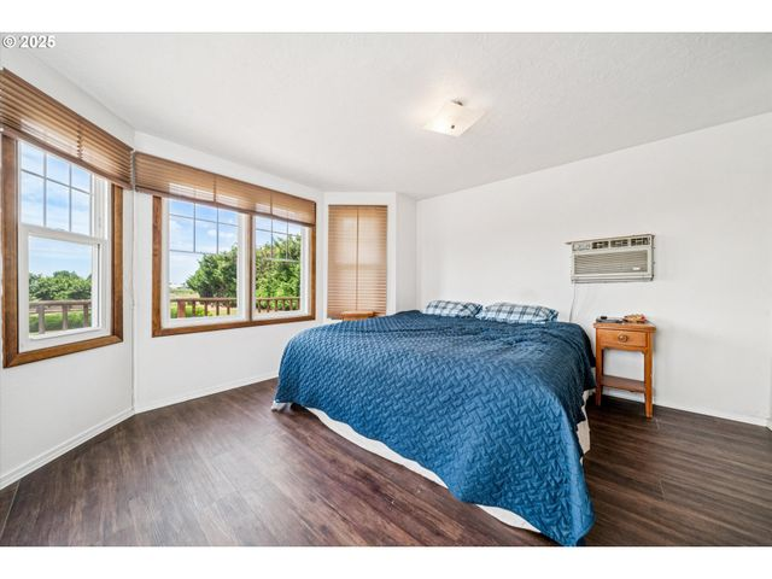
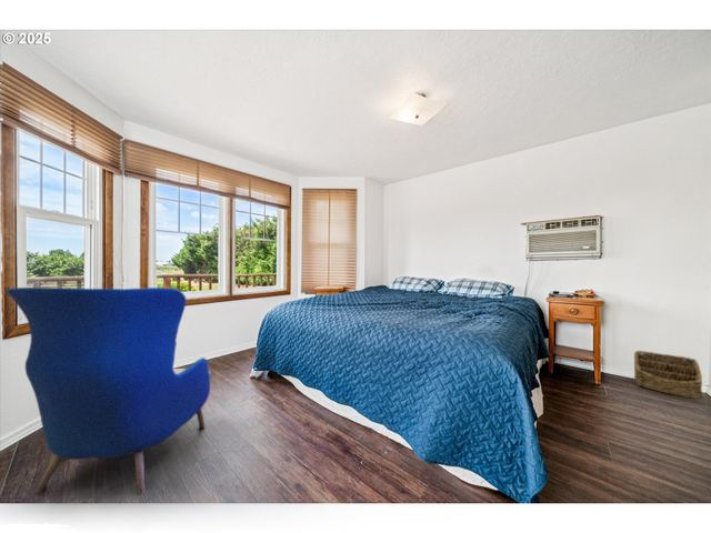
+ basket (665, 372)
+ armchair (131, 369)
